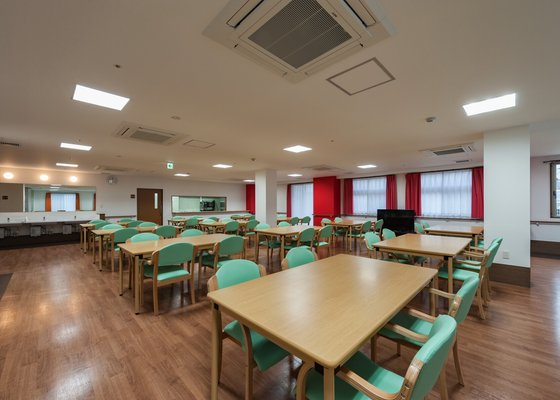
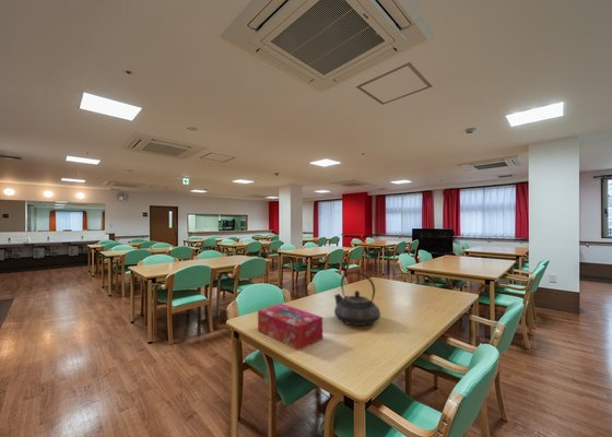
+ teapot (354, 296)
+ tissue box (289, 323)
